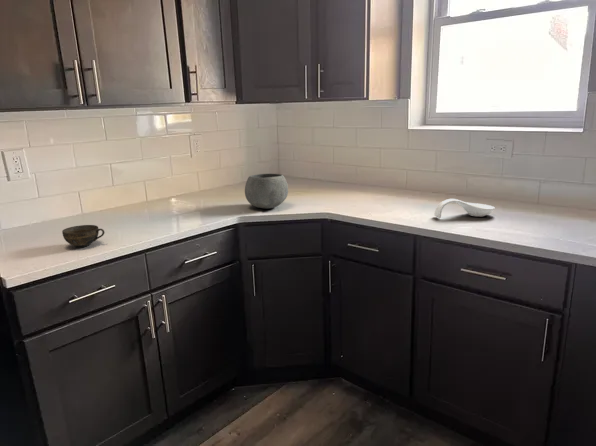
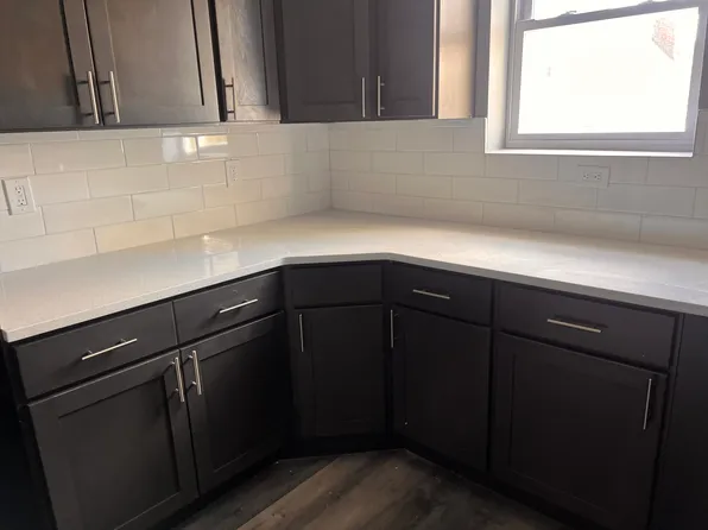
- bowl (266, 191)
- cup (85, 236)
- spoon rest (464, 207)
